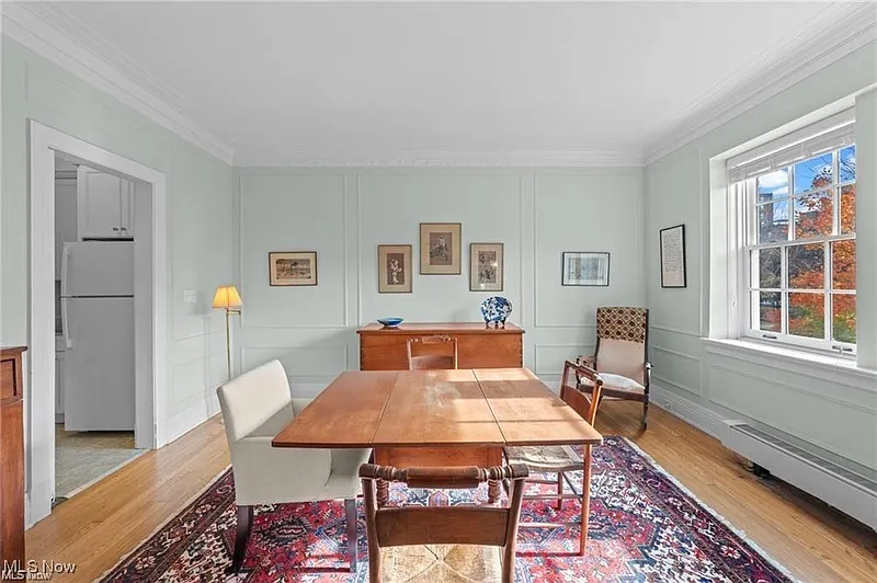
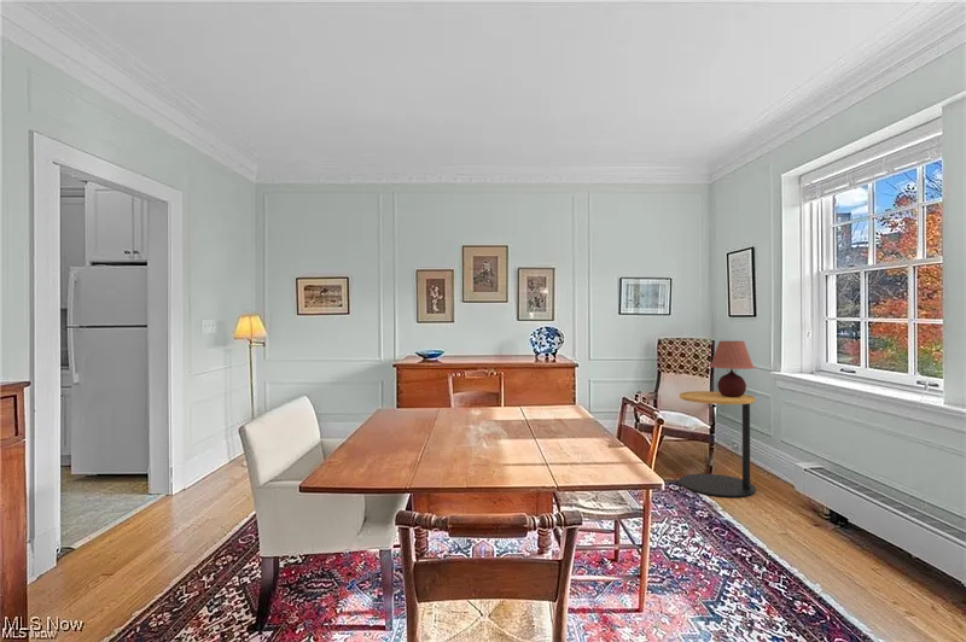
+ side table (743, 440)
+ table lamp (731, 368)
